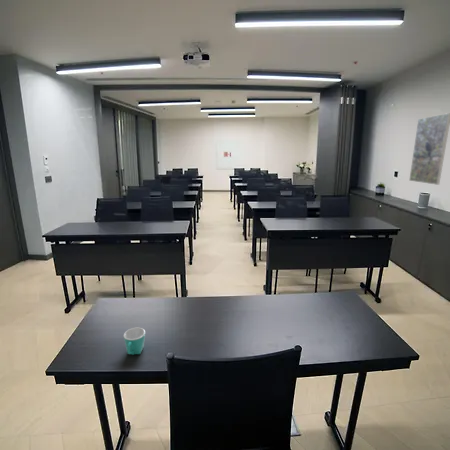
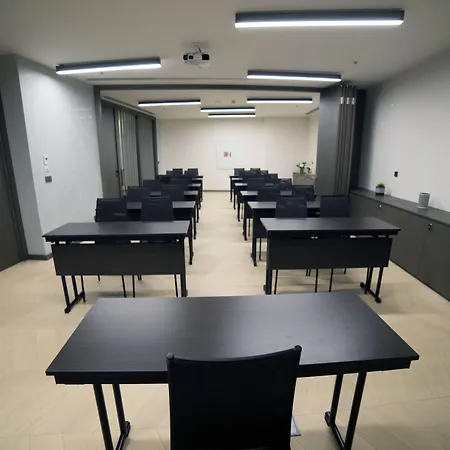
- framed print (428, 150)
- mug (133, 344)
